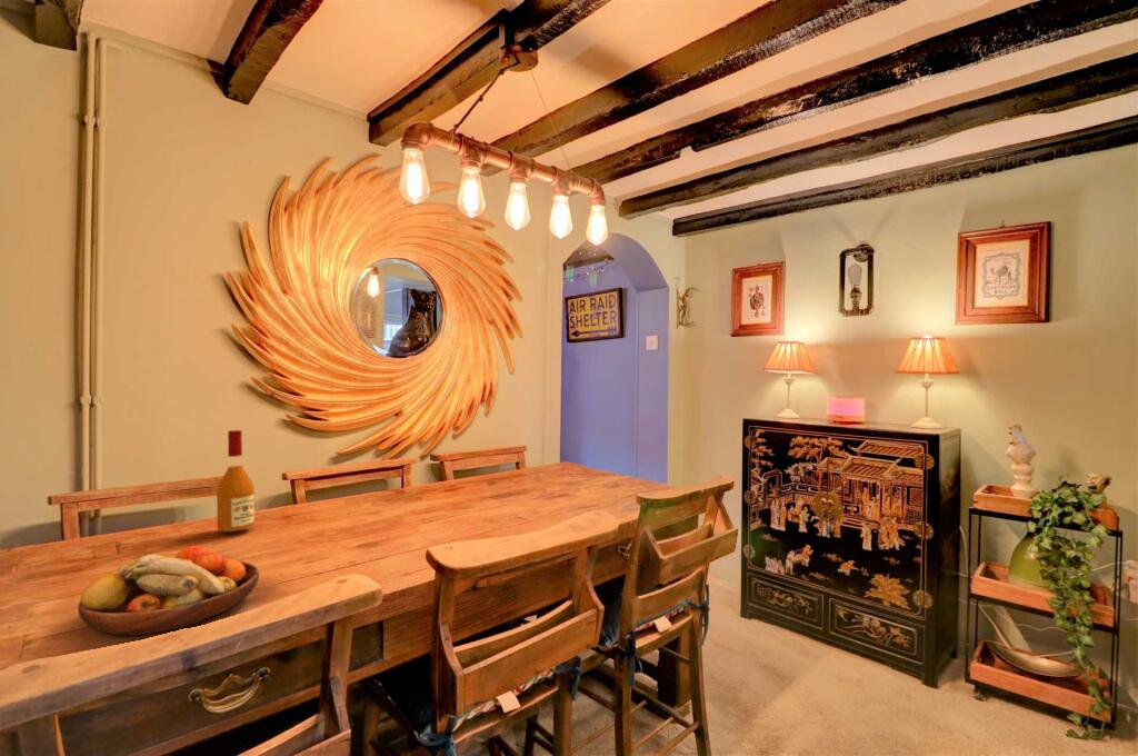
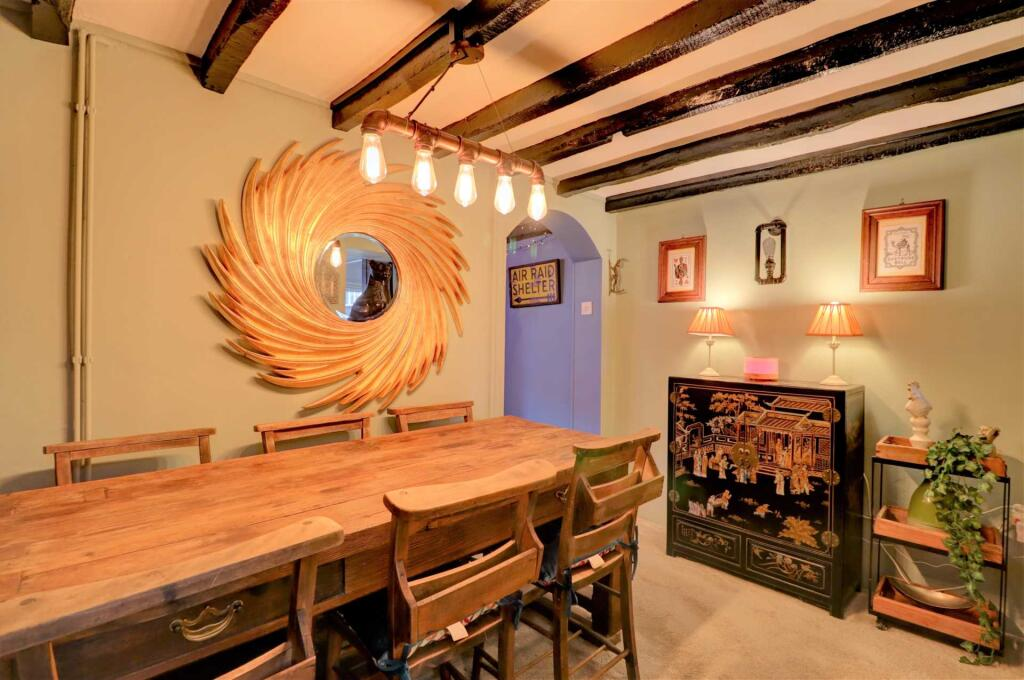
- fruit bowl (177, 578)
- wine bottle (234, 480)
